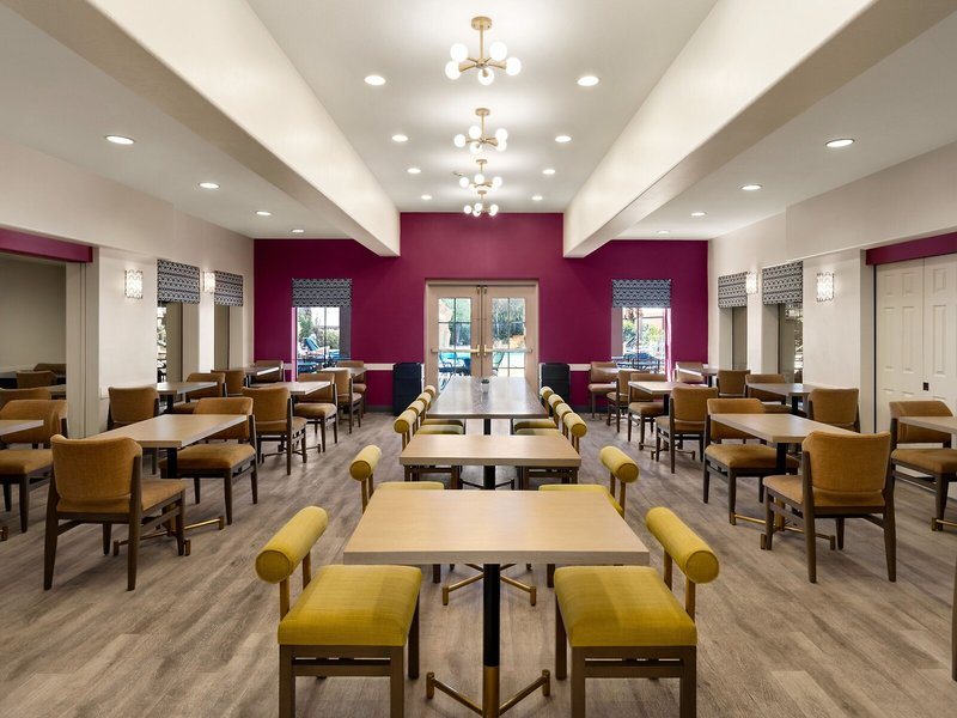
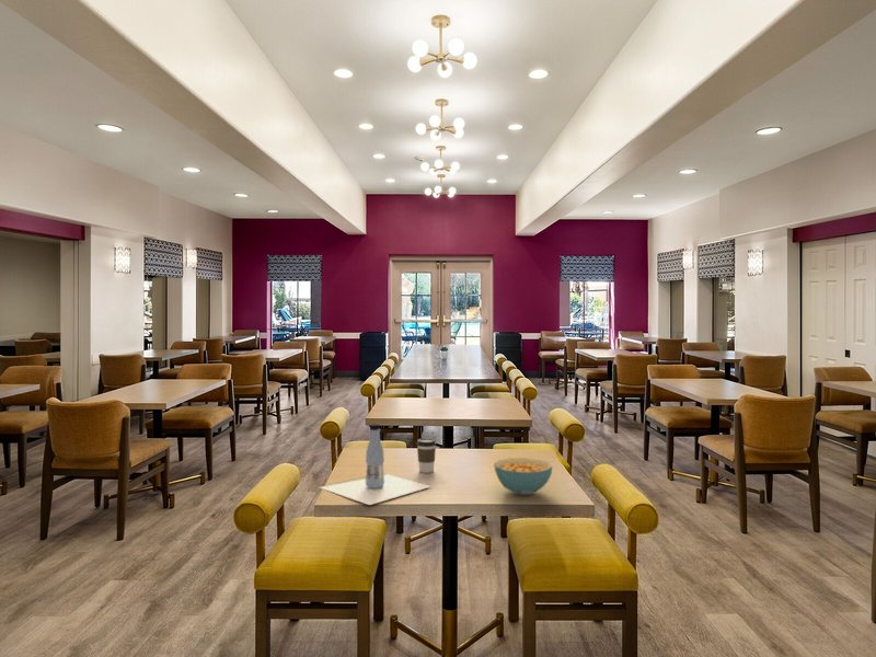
+ bottle (374, 456)
+ coffee cup (426, 456)
+ cereal bowl (522, 479)
